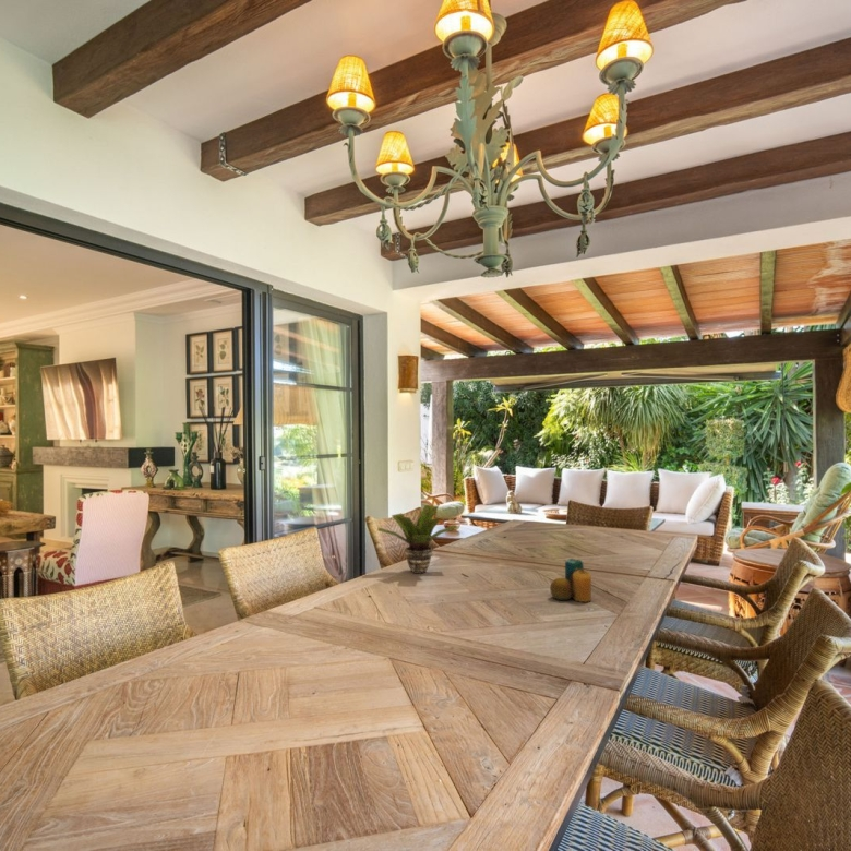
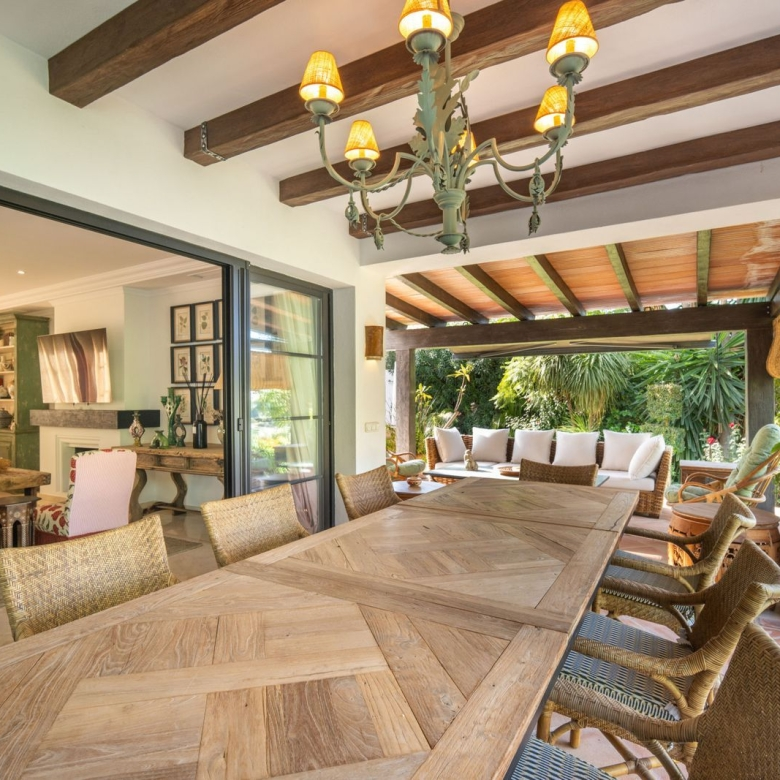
- candle (572, 579)
- potted plant (417, 540)
